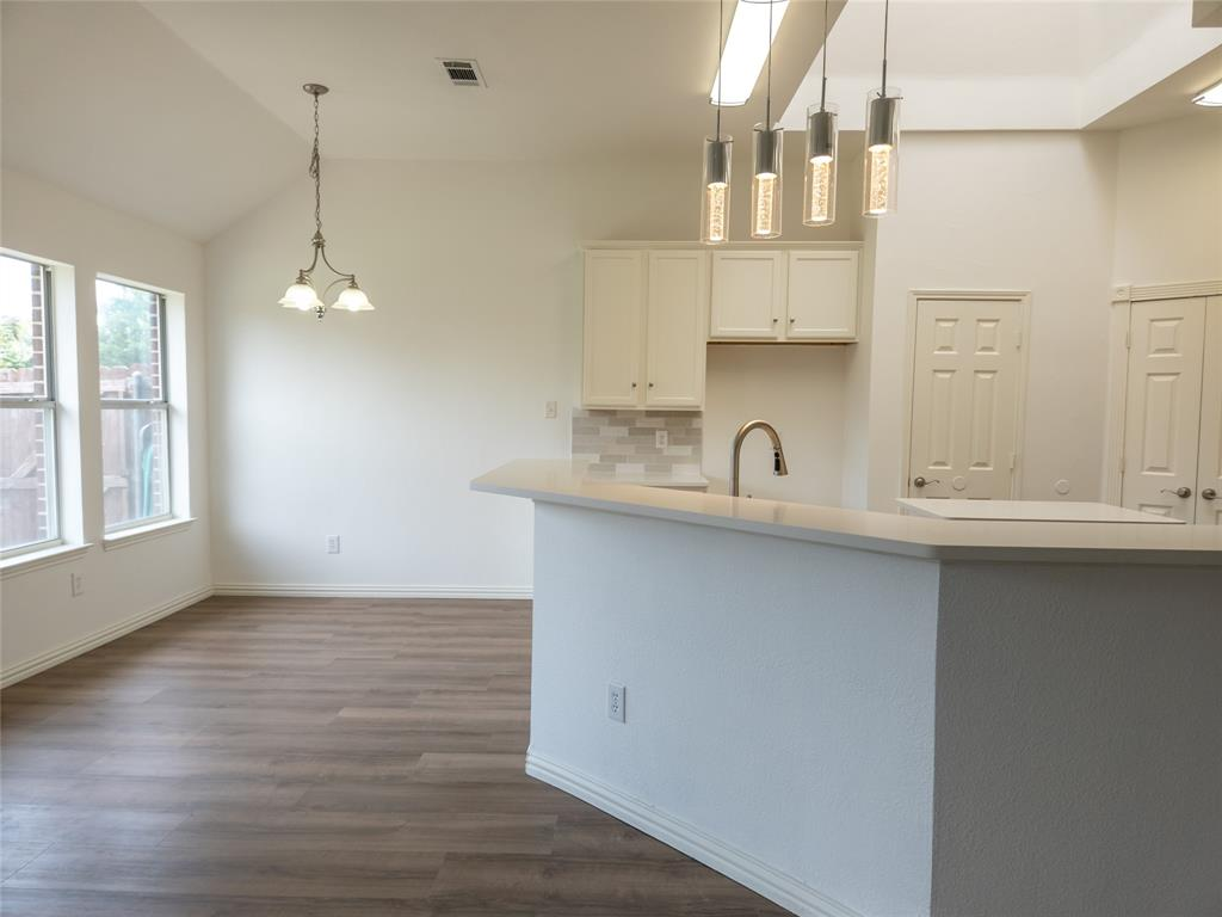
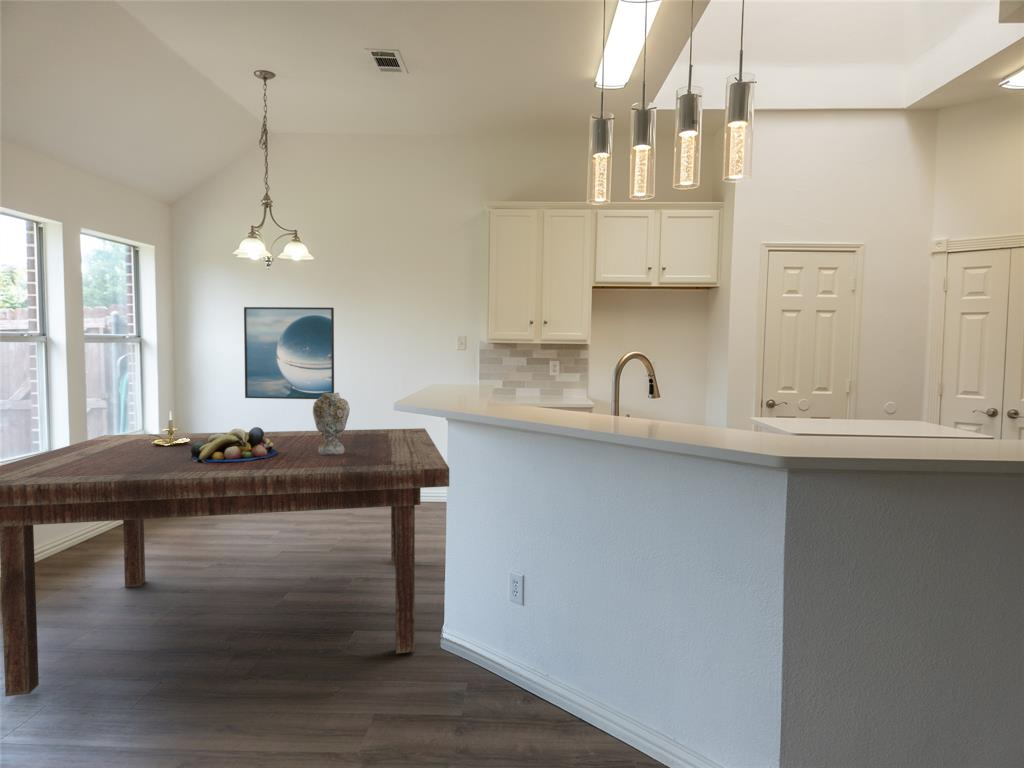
+ candle holder (168, 426)
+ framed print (289, 353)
+ dining table (251, 513)
+ fruit bowl (235, 441)
+ vase (331, 421)
